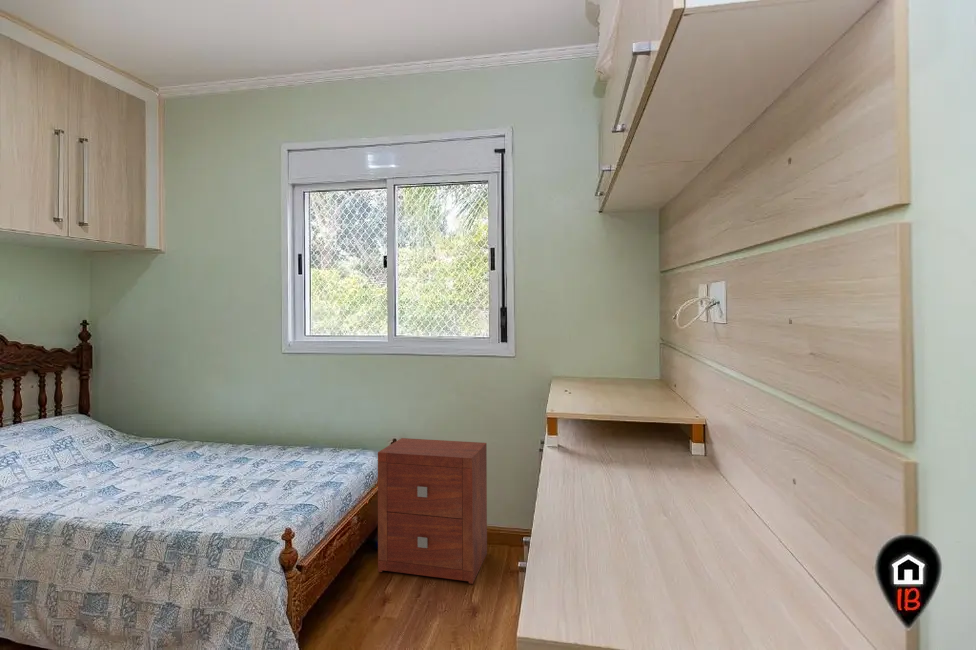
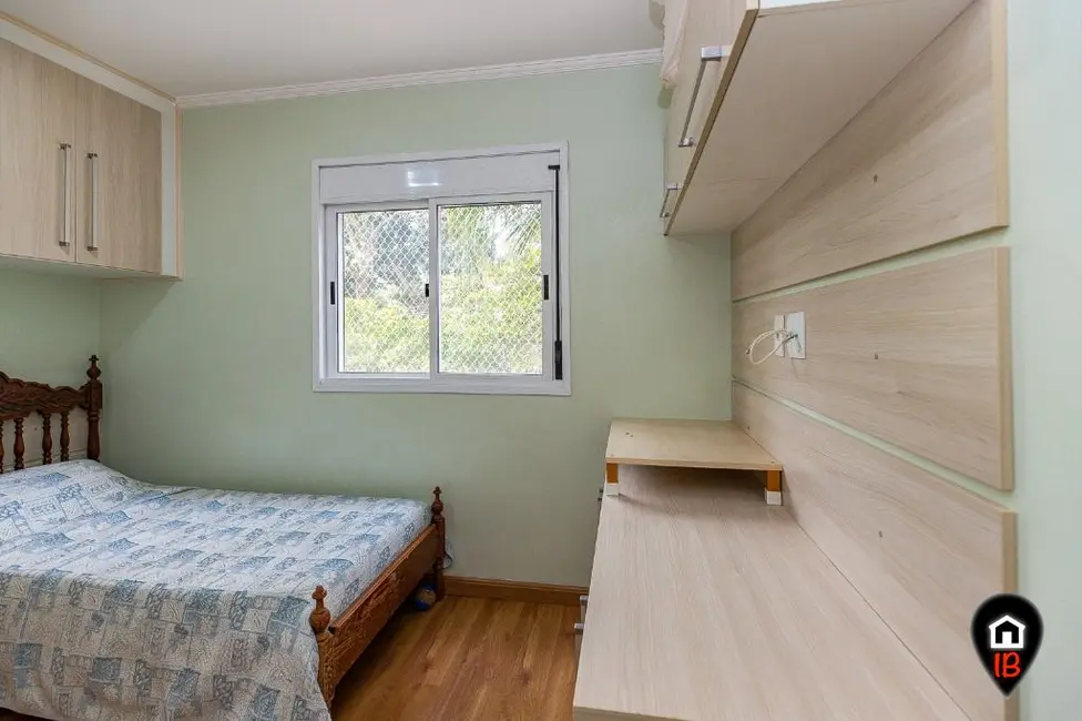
- nightstand (433, 505)
